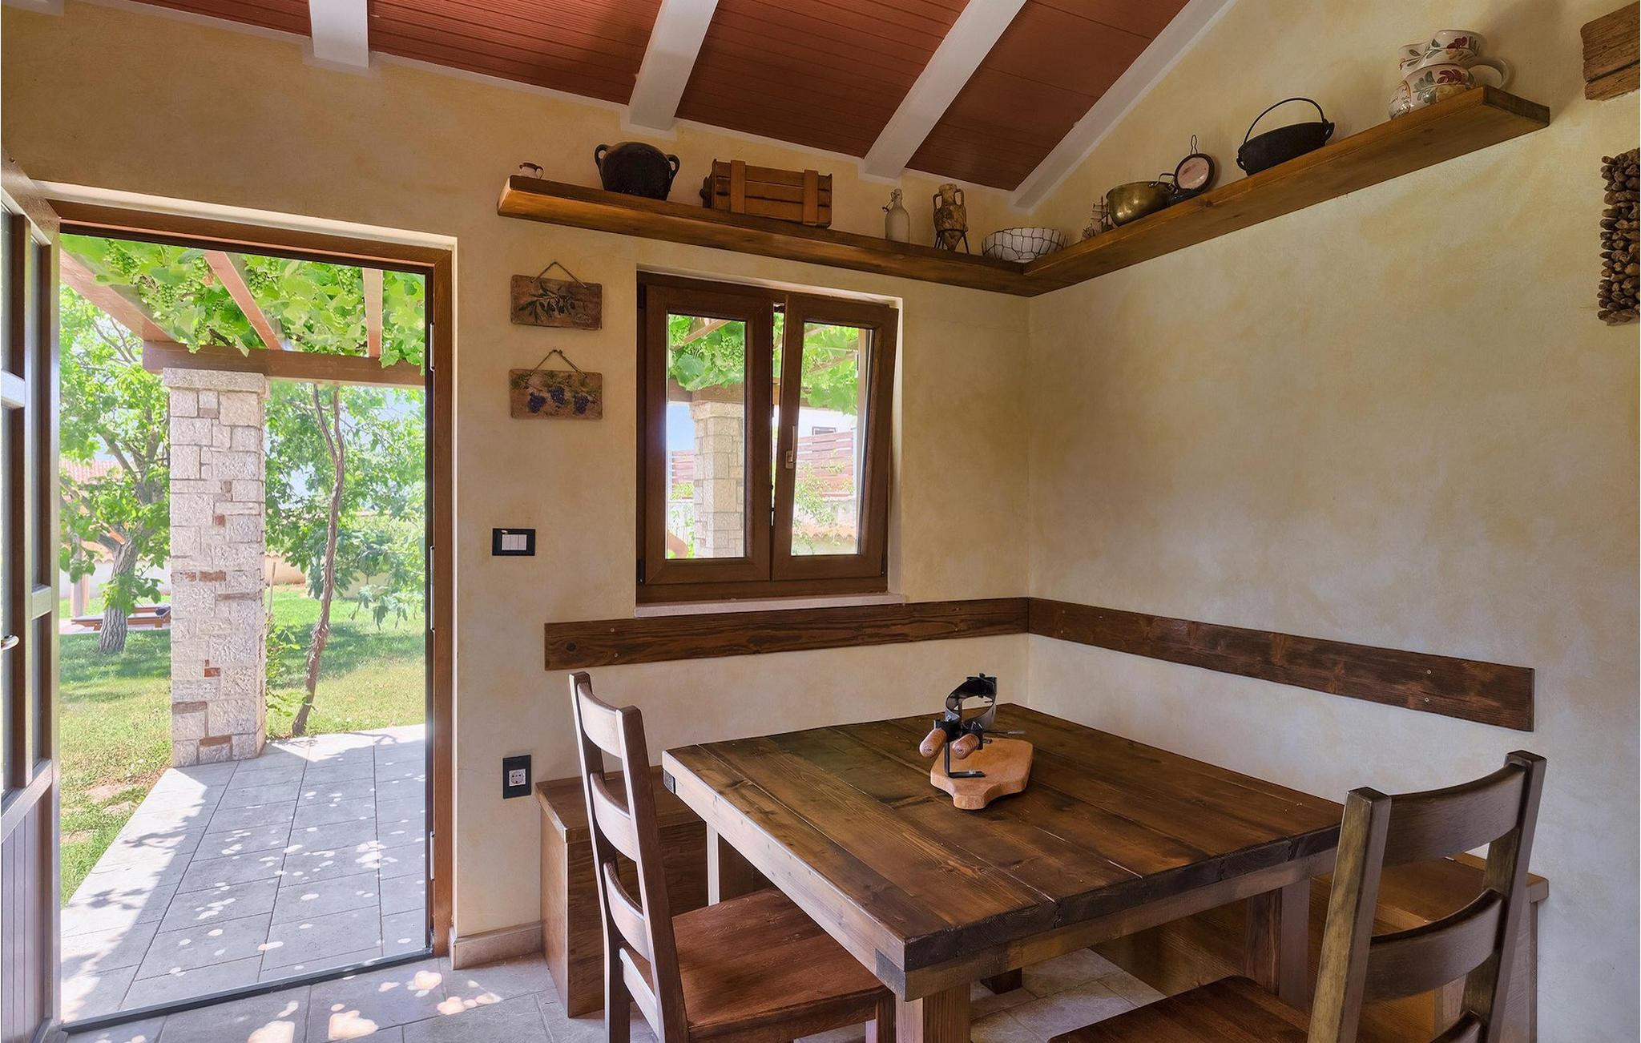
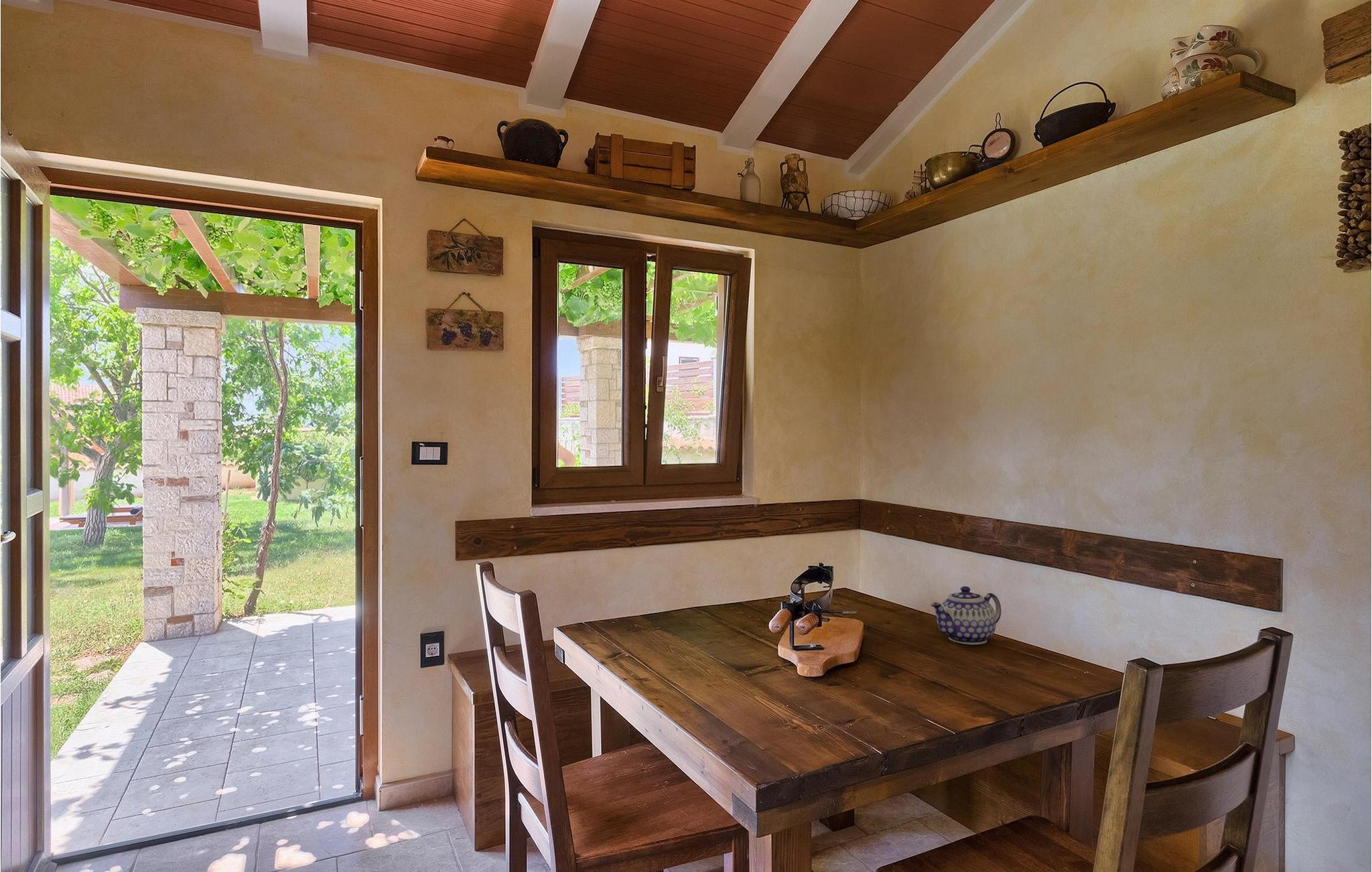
+ teapot (966, 613)
